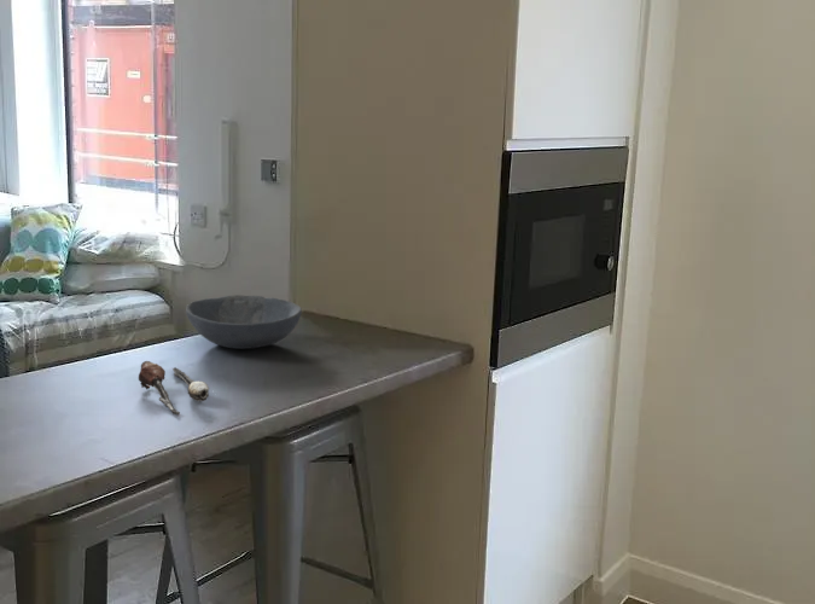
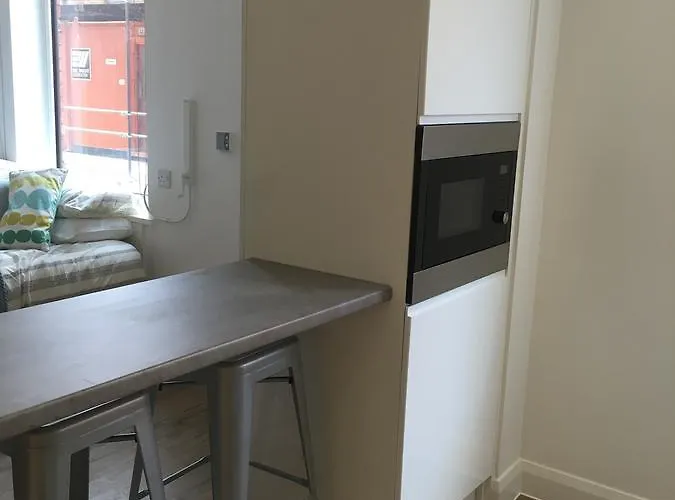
- bowl (244, 325)
- spoon (177, 376)
